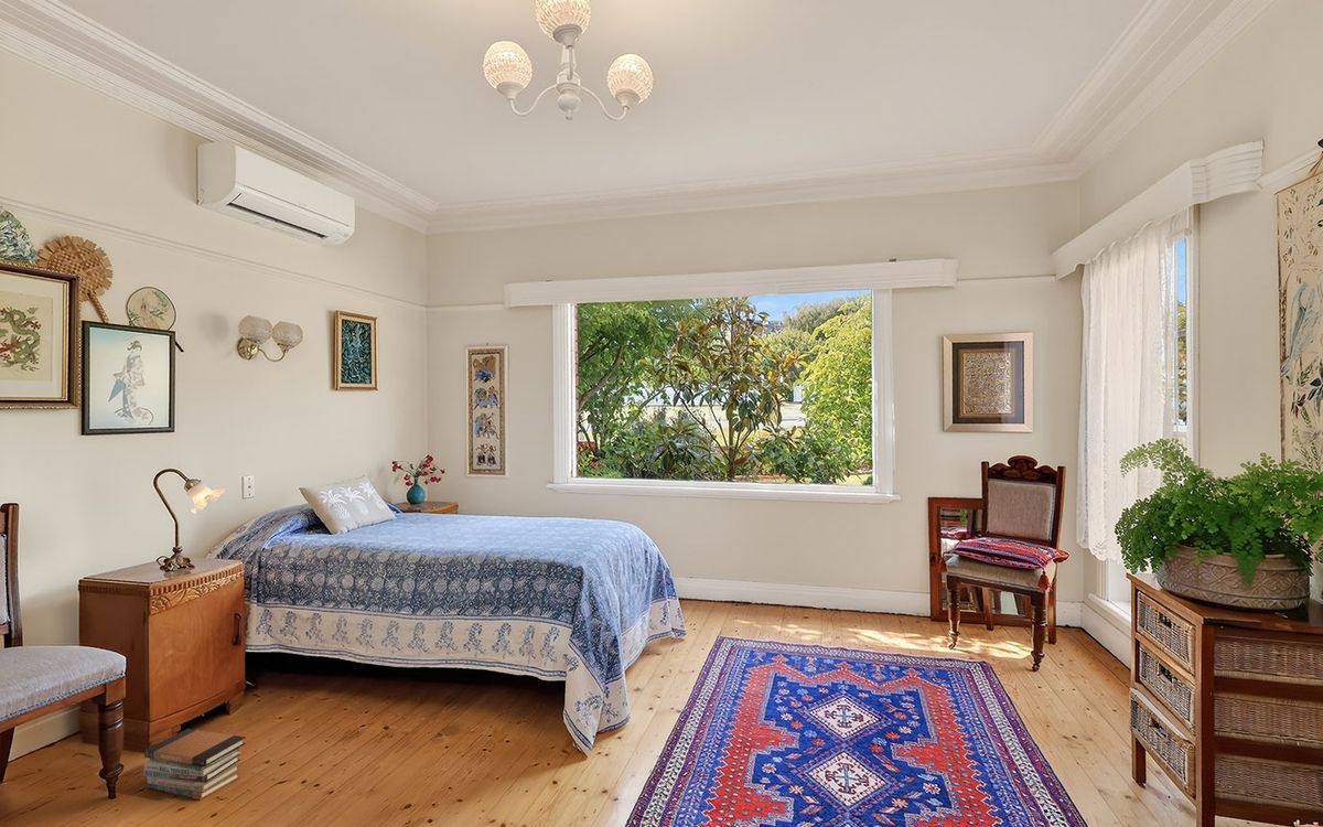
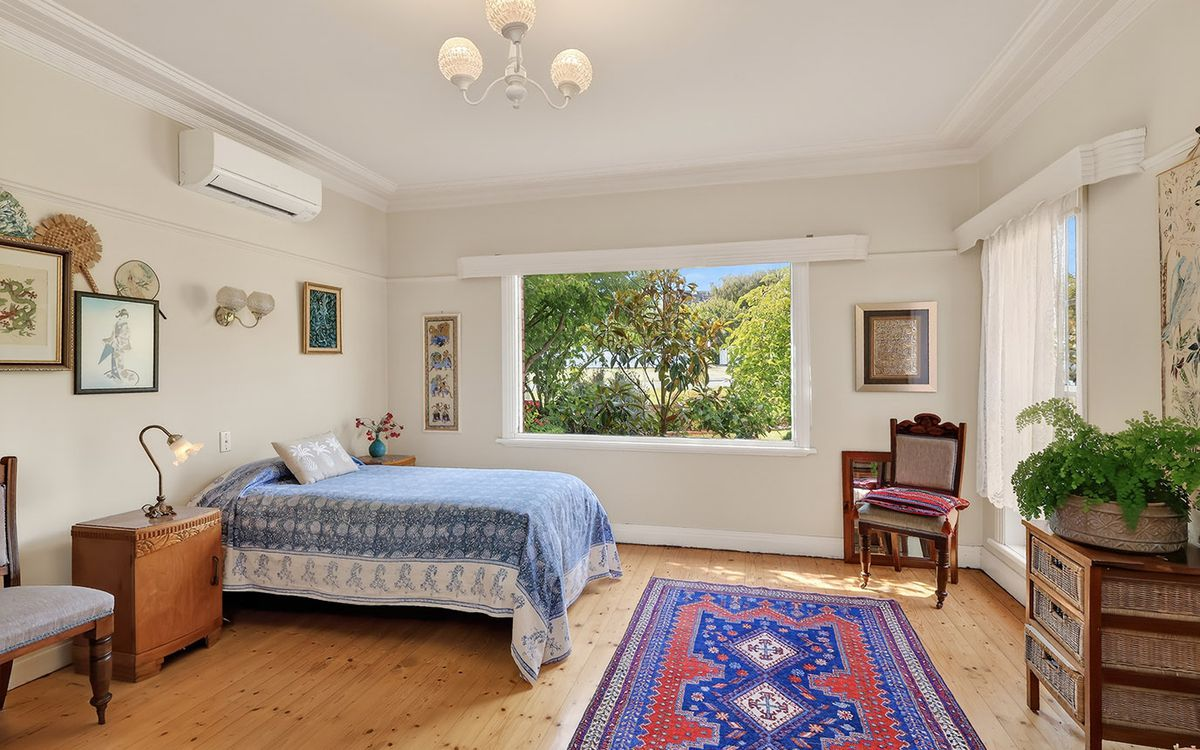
- book stack (194, 762)
